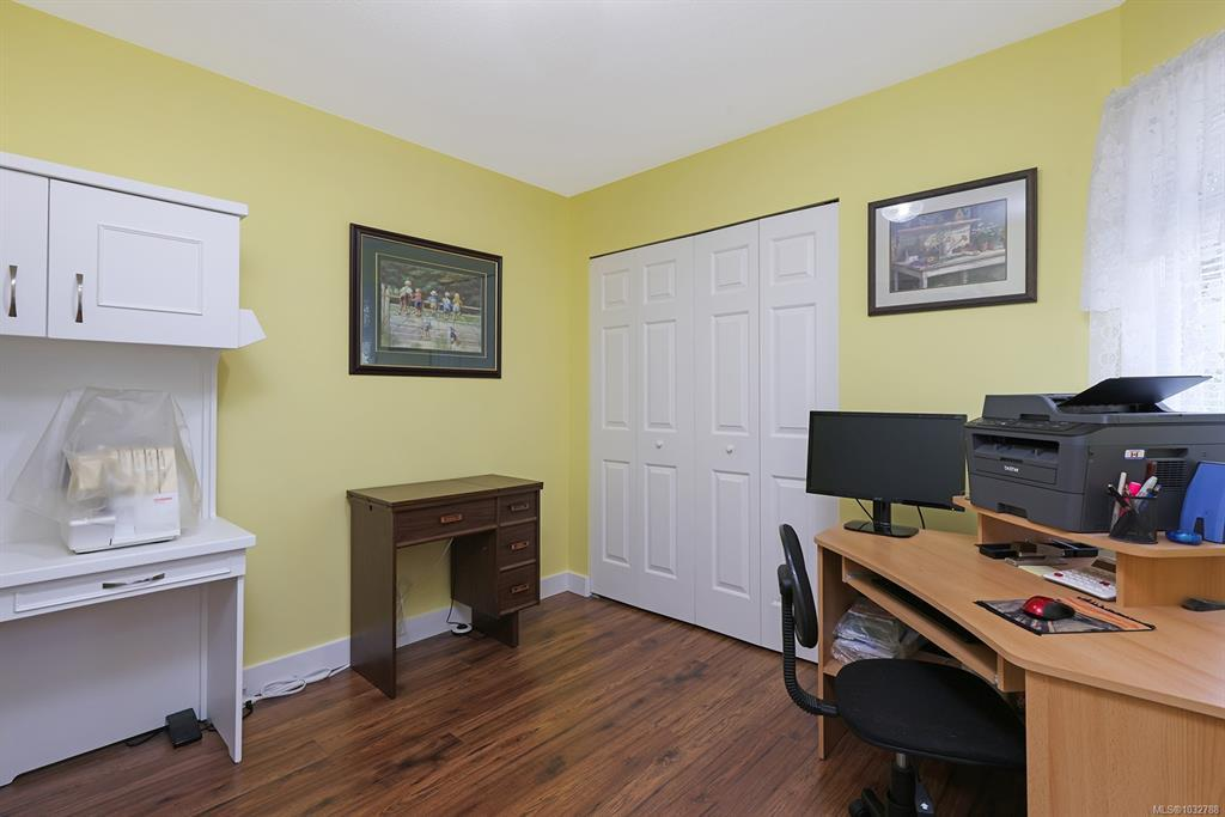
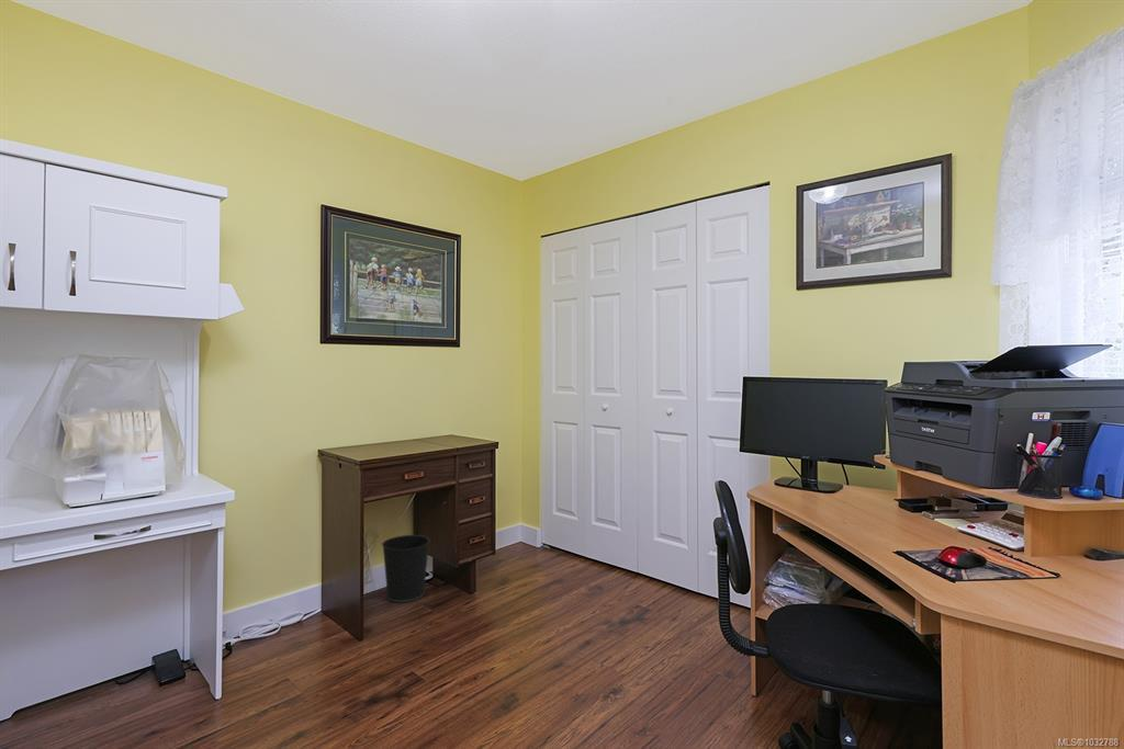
+ wastebasket (405, 568)
